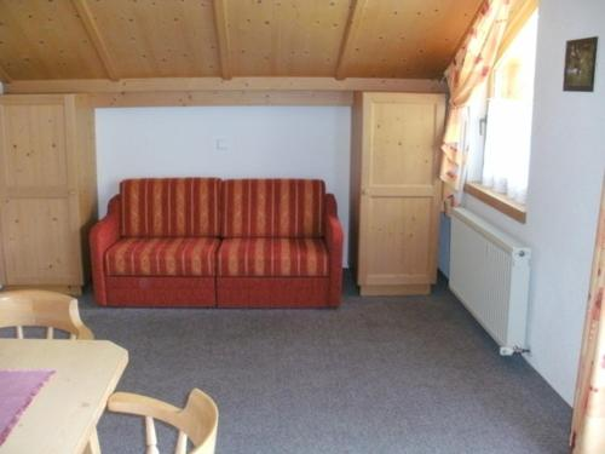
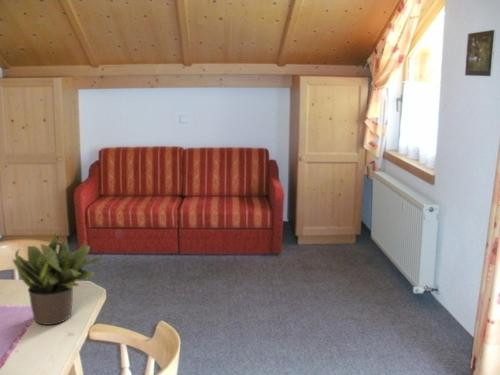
+ potted plant (60, 277)
